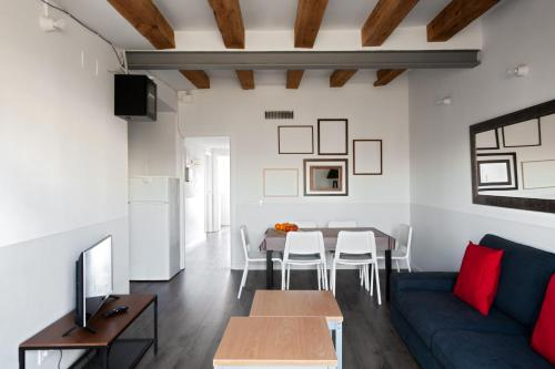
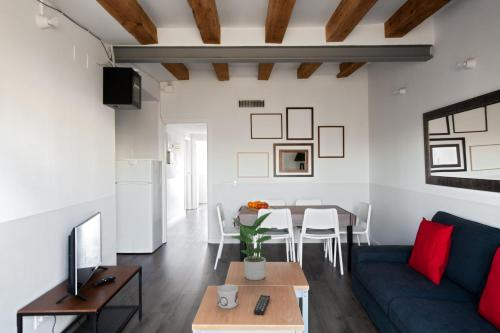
+ potted plant (250, 244)
+ remote control (262, 304)
+ mug (227, 294)
